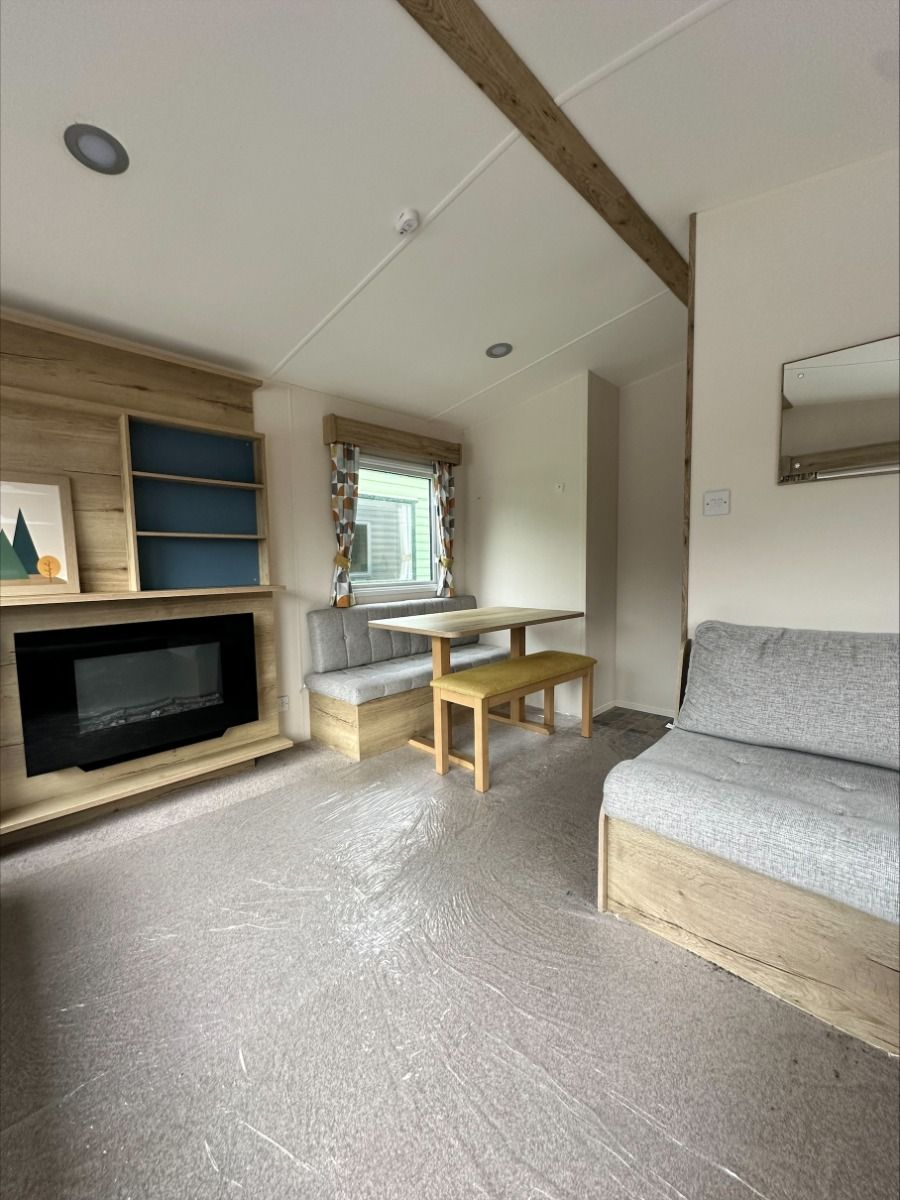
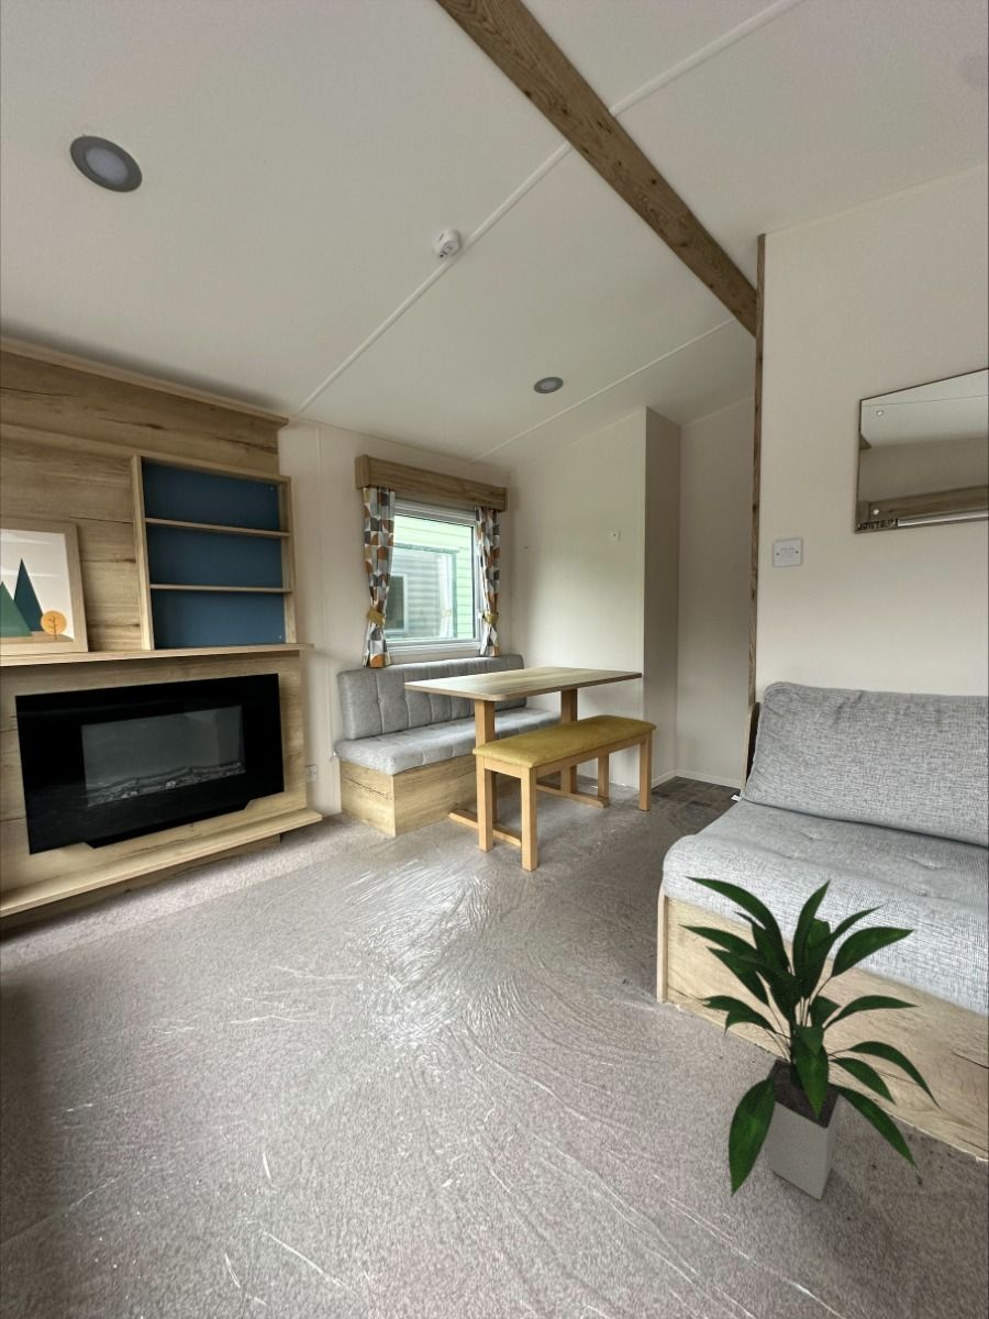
+ indoor plant (790, 1024)
